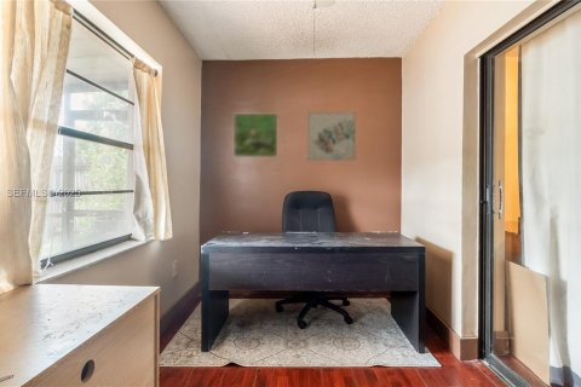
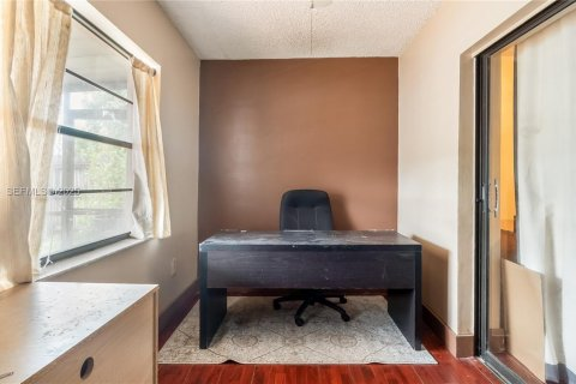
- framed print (255, 134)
- wall art (330, 135)
